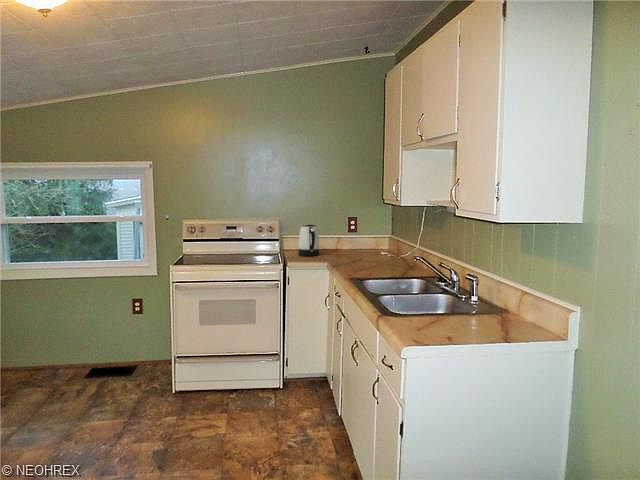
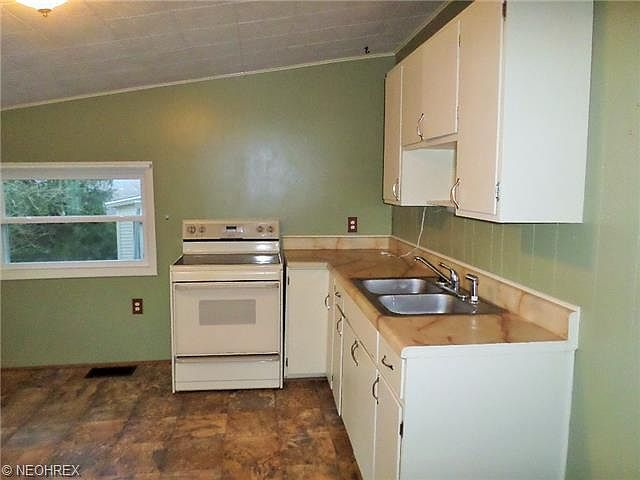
- kettle (309, 239)
